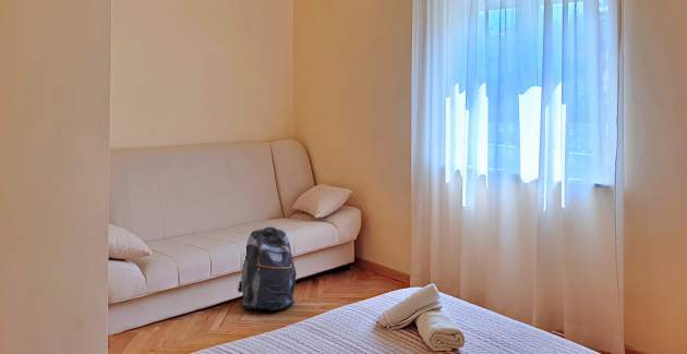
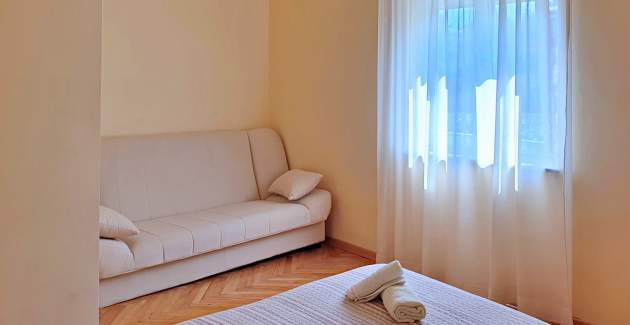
- backpack (269, 266)
